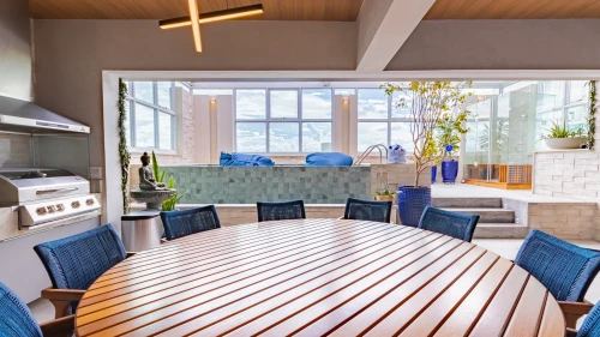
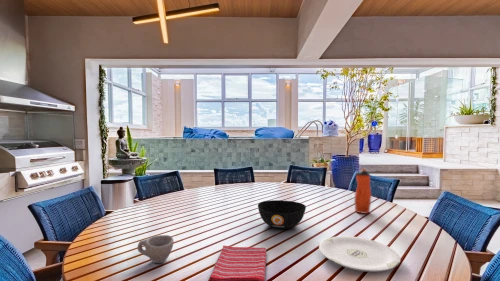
+ plate (357, 253)
+ dish towel (240, 263)
+ water bottle (362, 190)
+ bowl (281, 215)
+ cup (155, 250)
